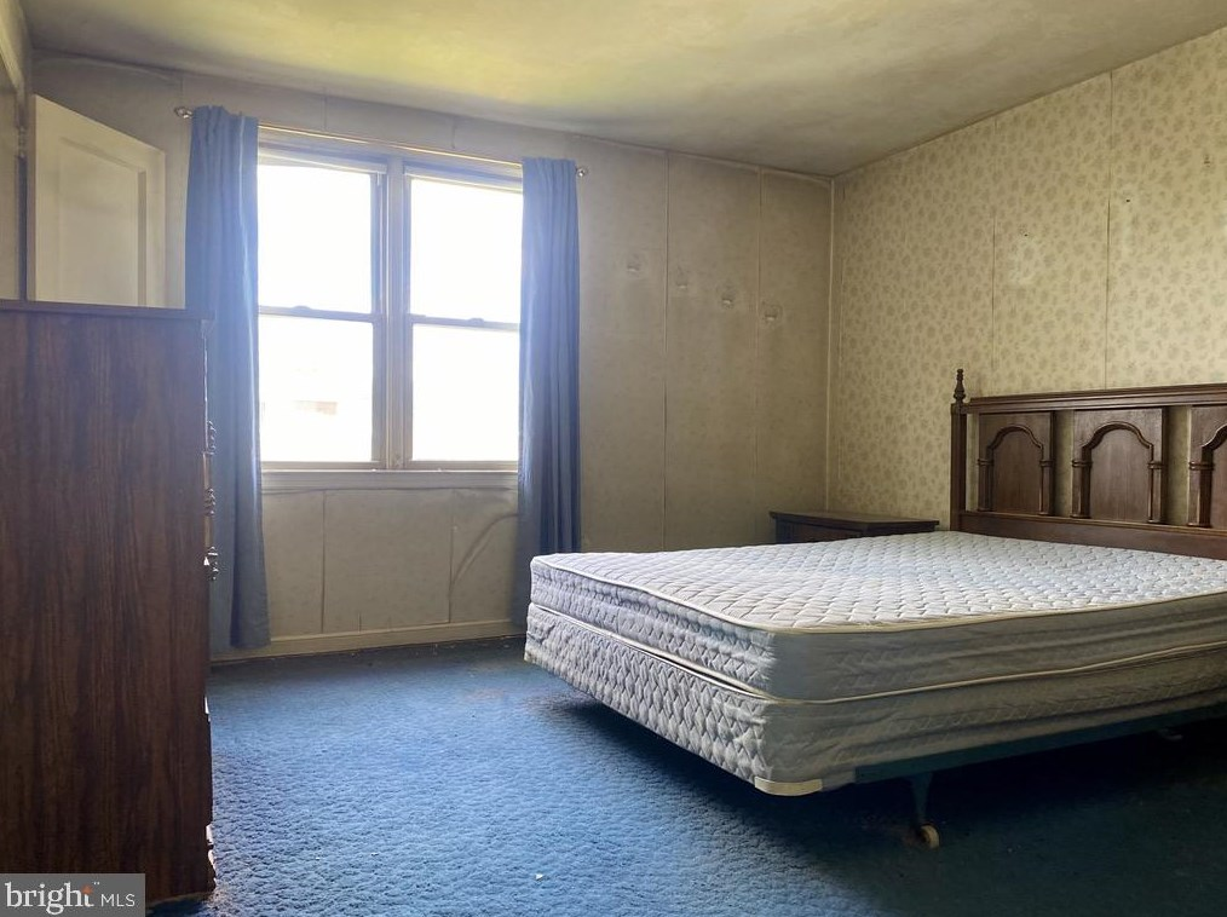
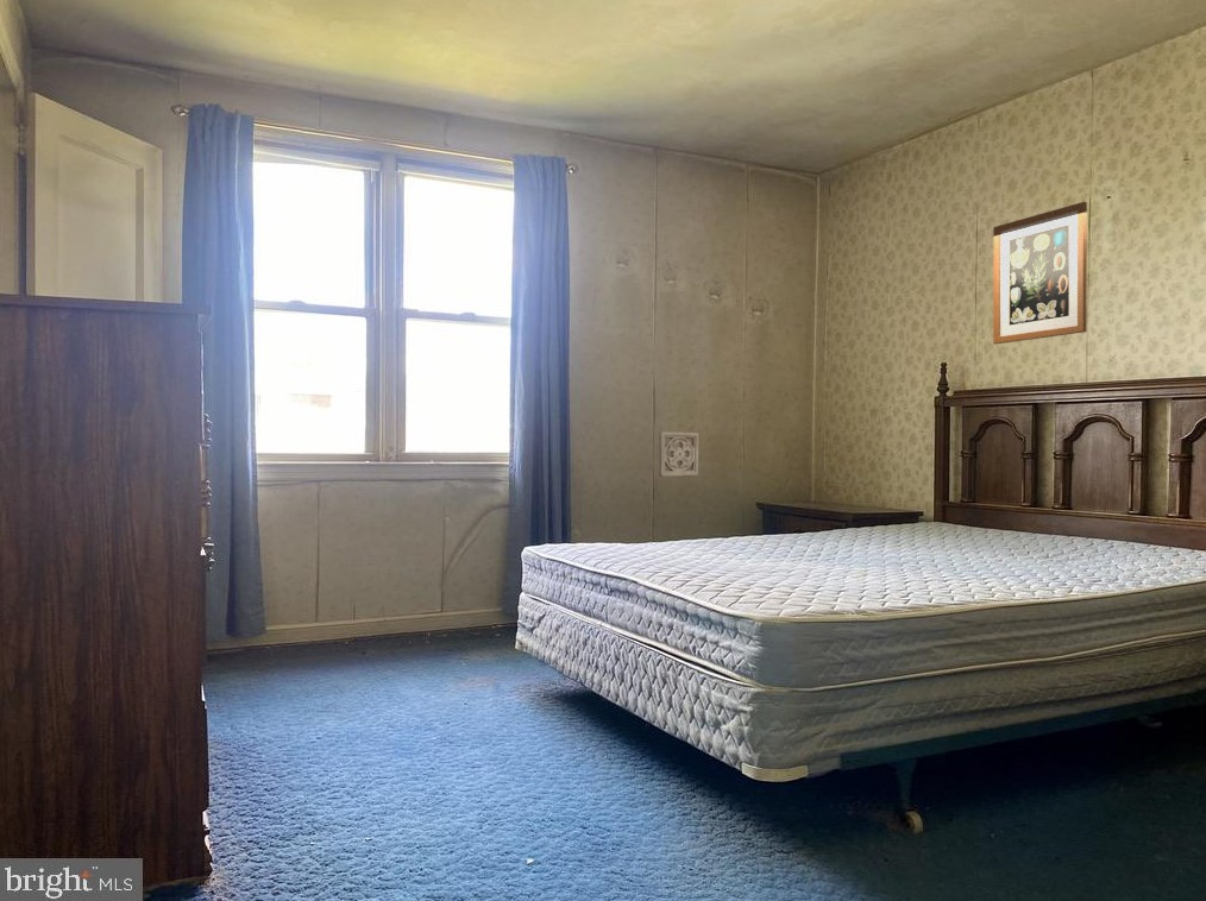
+ wall art (1037, 276)
+ wall ornament (678, 454)
